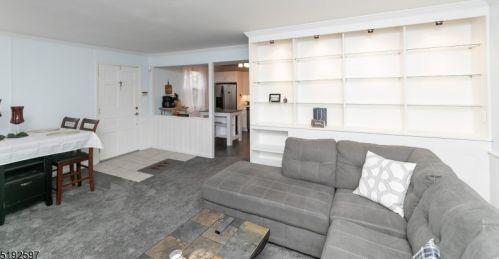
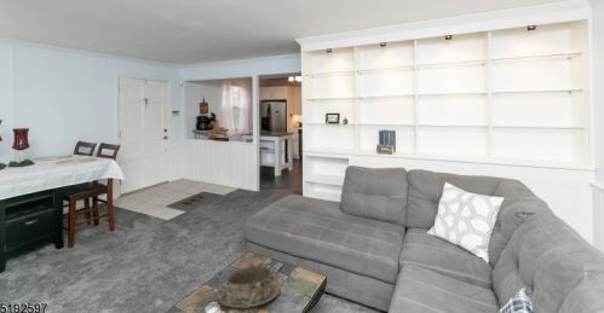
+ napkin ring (251, 283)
